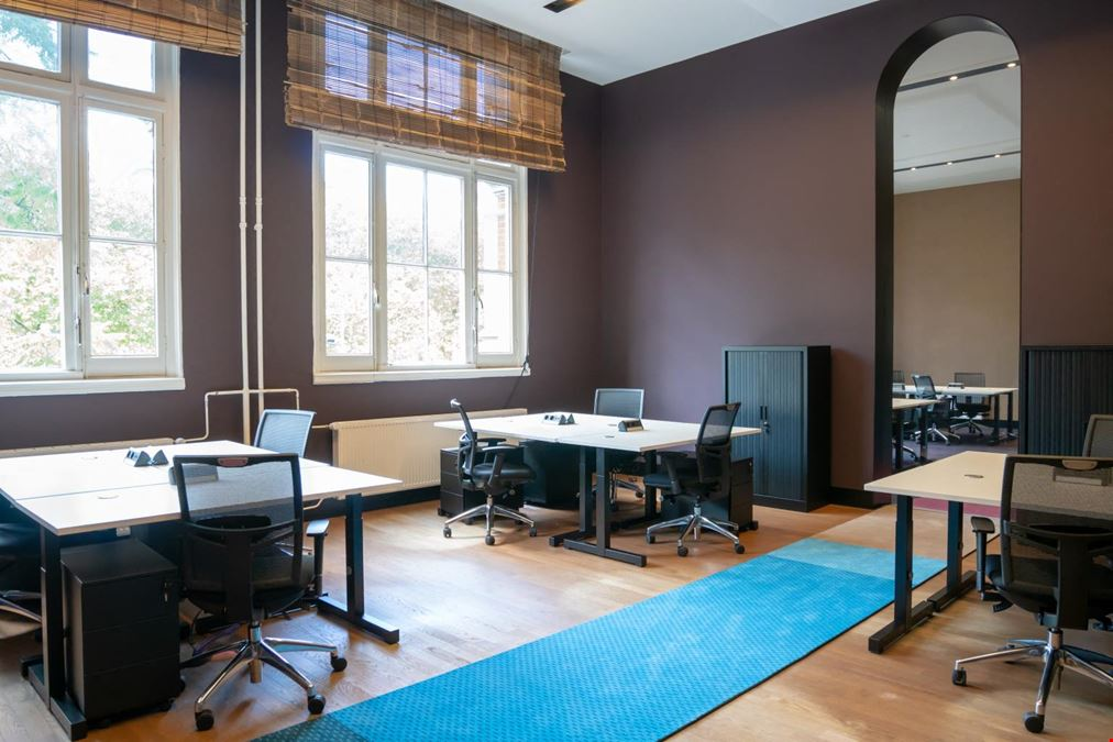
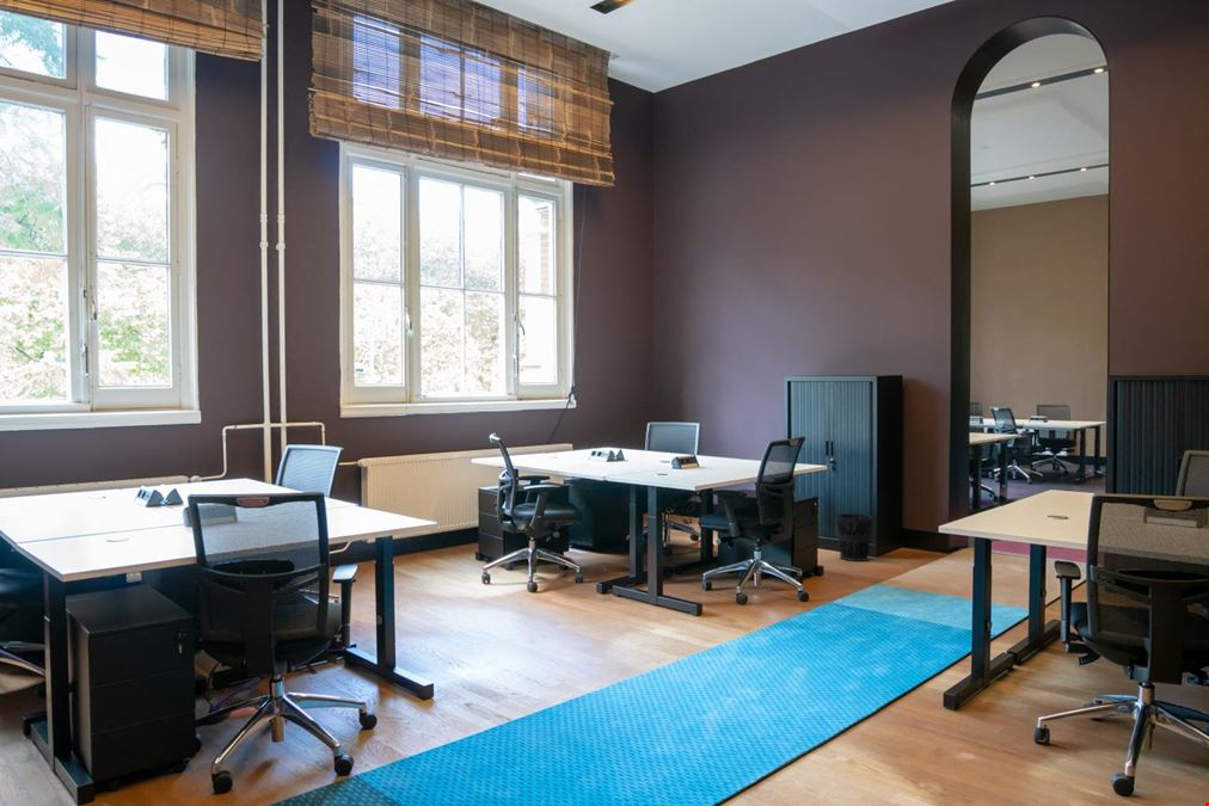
+ wastebasket (854, 537)
